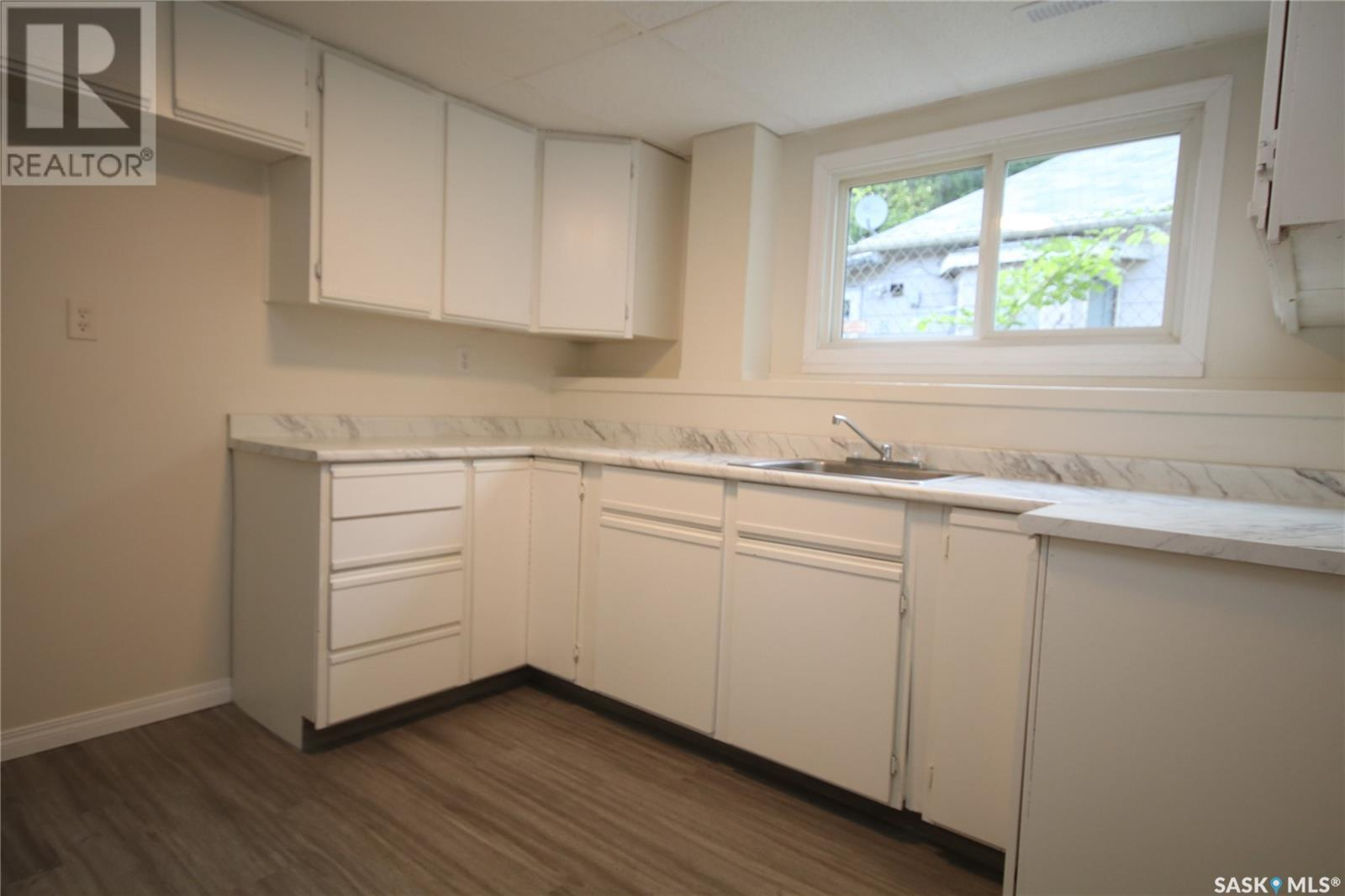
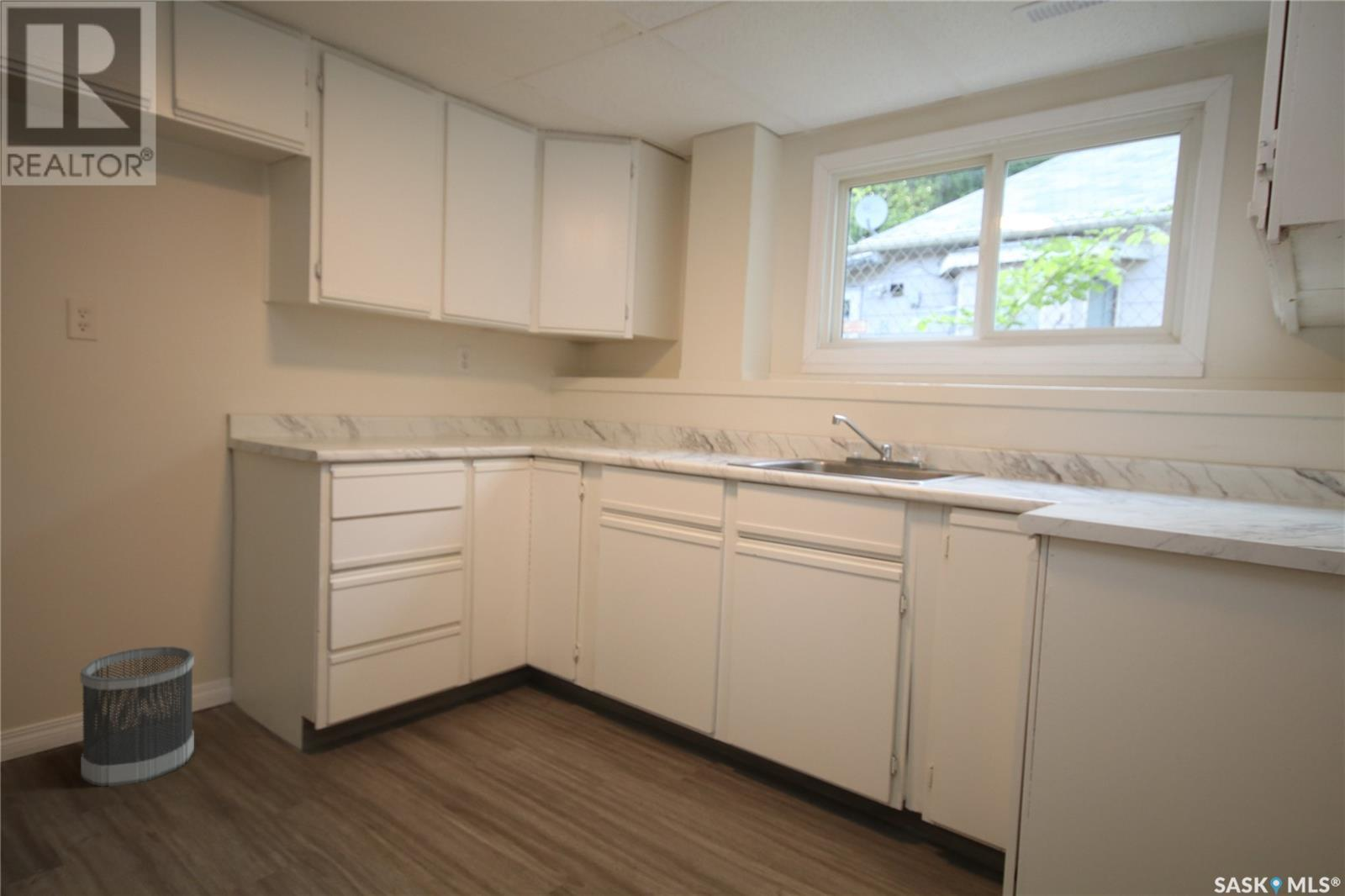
+ wastebasket (140, 712)
